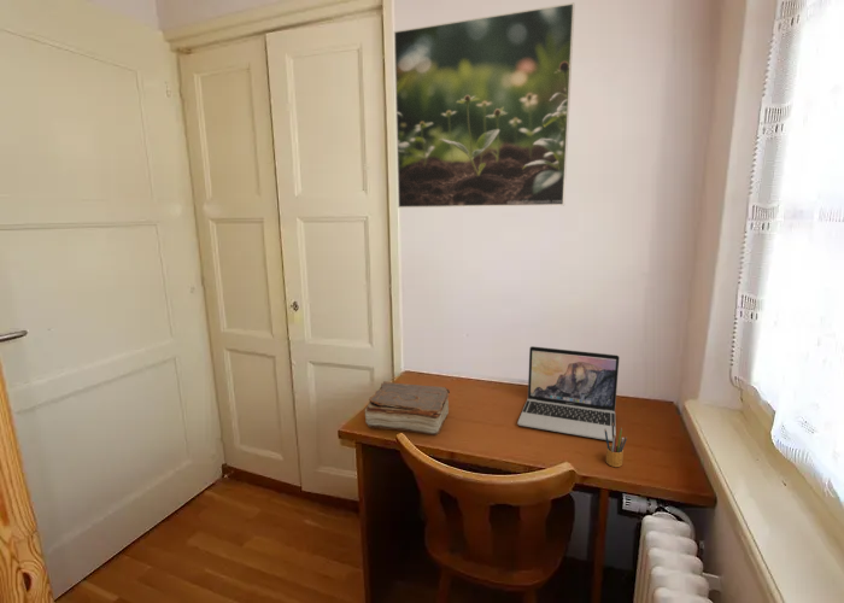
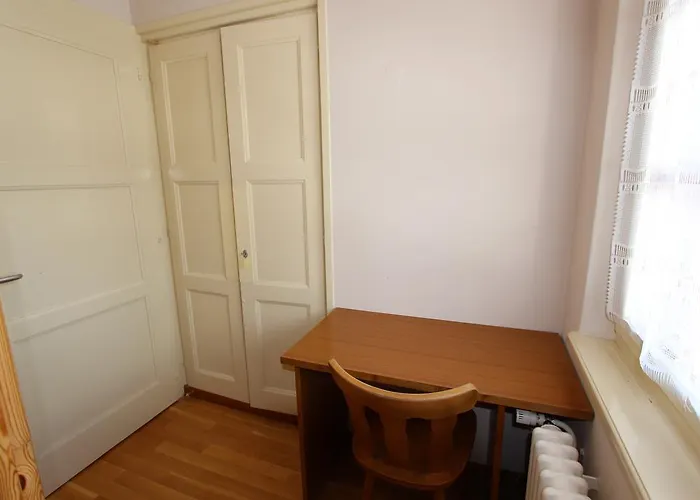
- pencil box (614, 444)
- laptop (568, 390)
- book (408, 406)
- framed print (477, 116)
